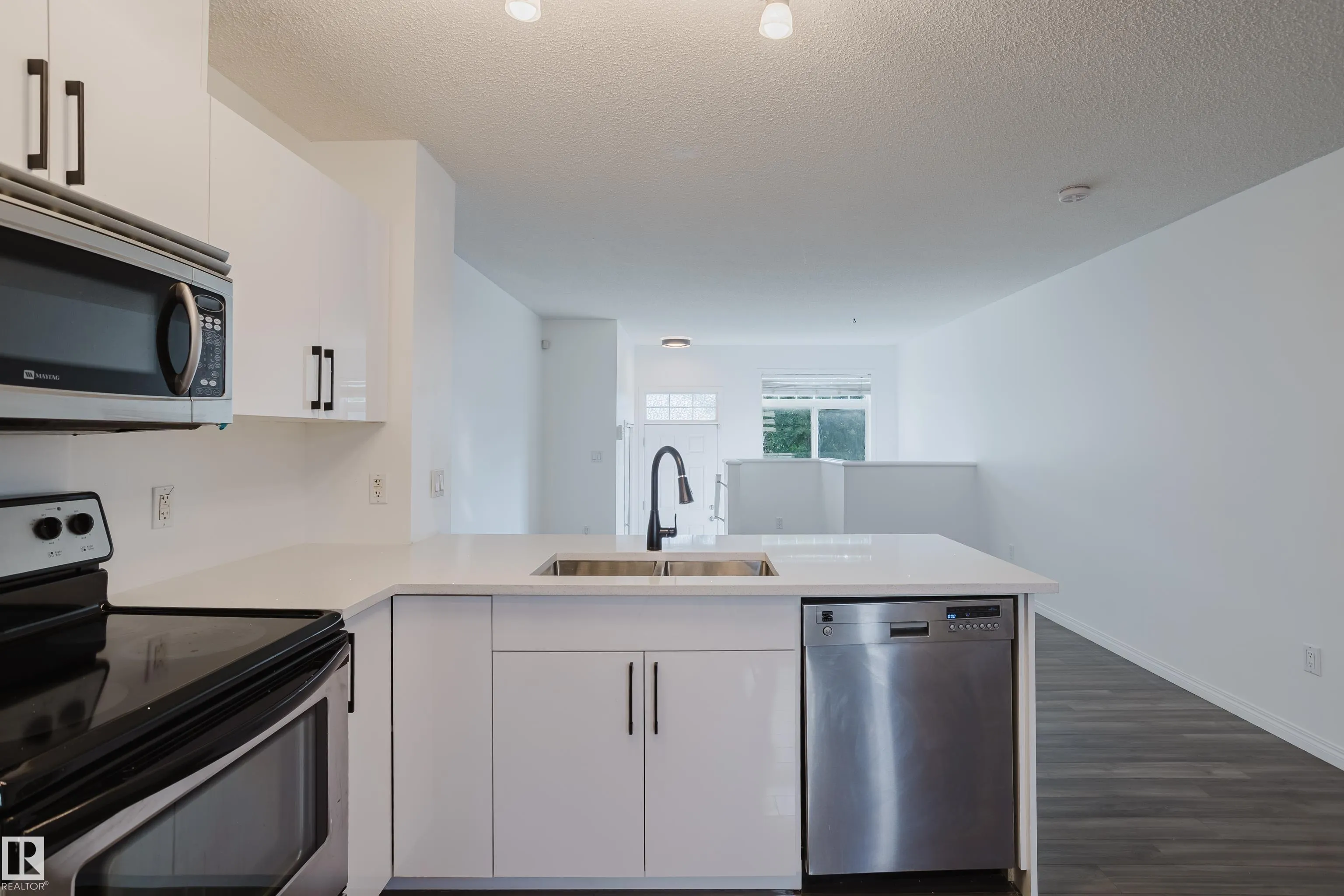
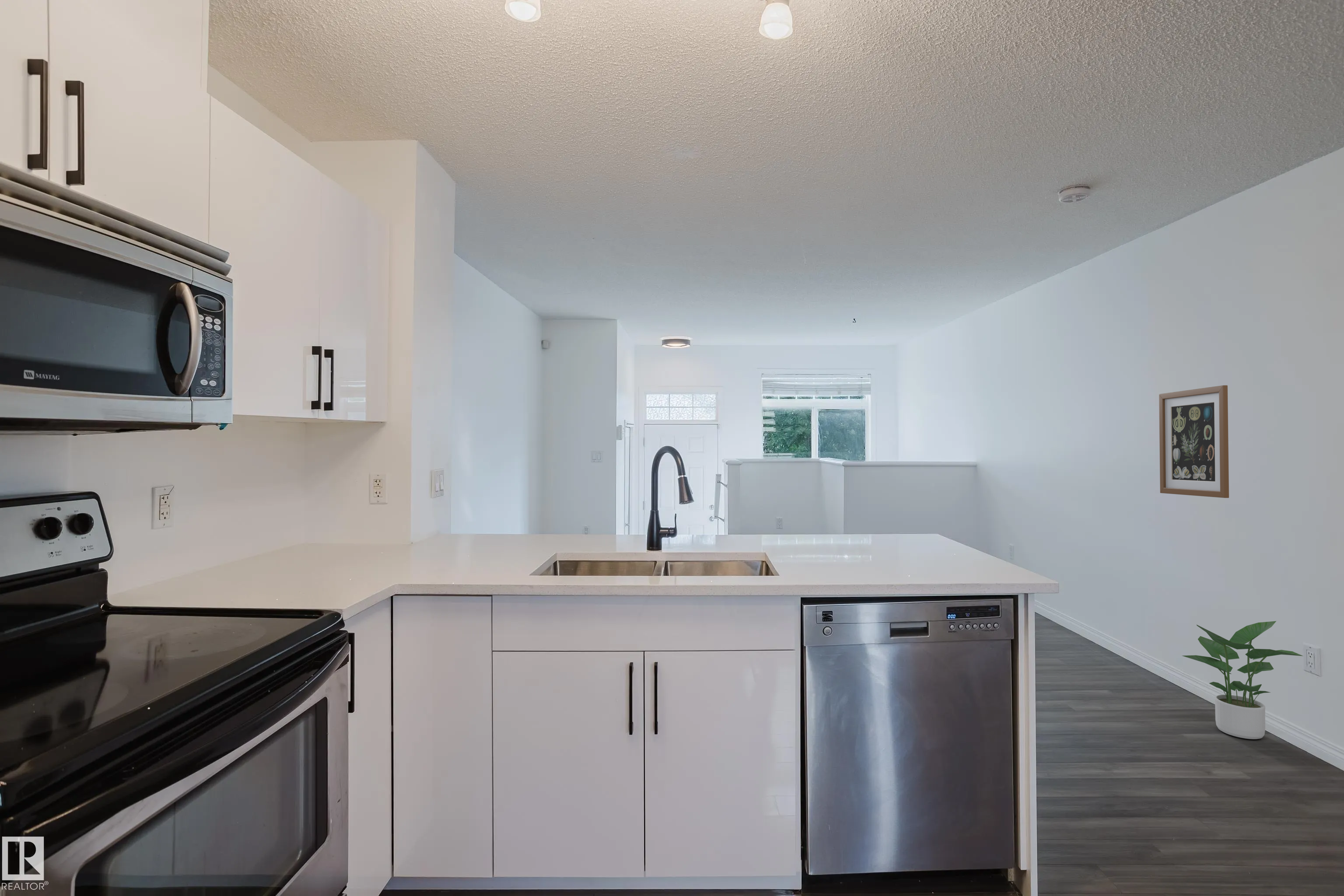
+ potted plant (1230, 674)
+ wall art (1191, 442)
